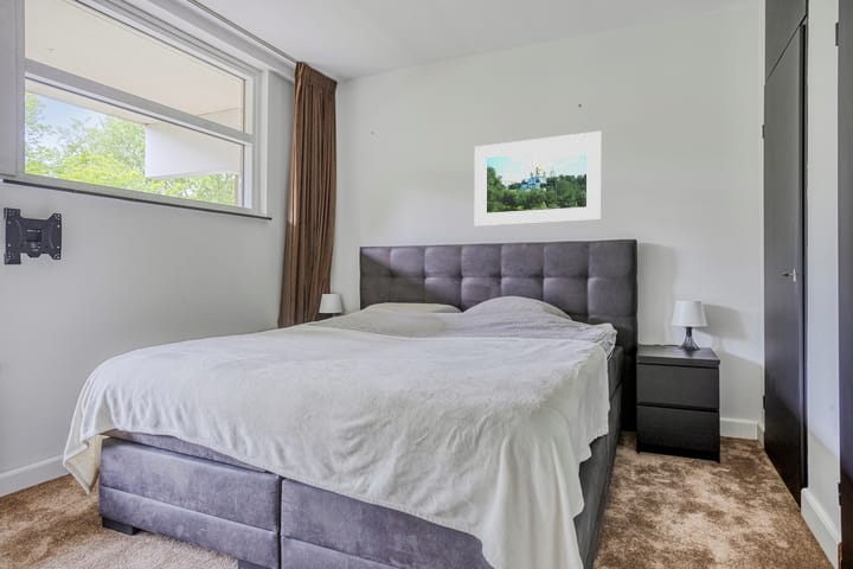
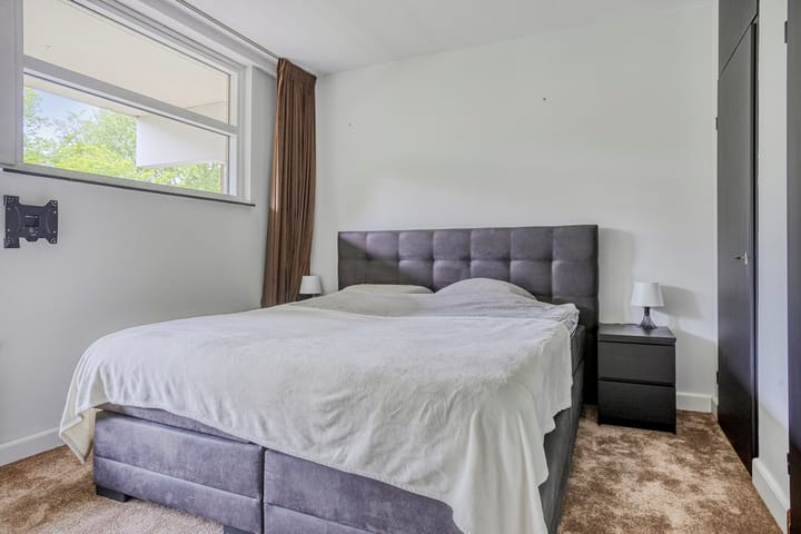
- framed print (534, 181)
